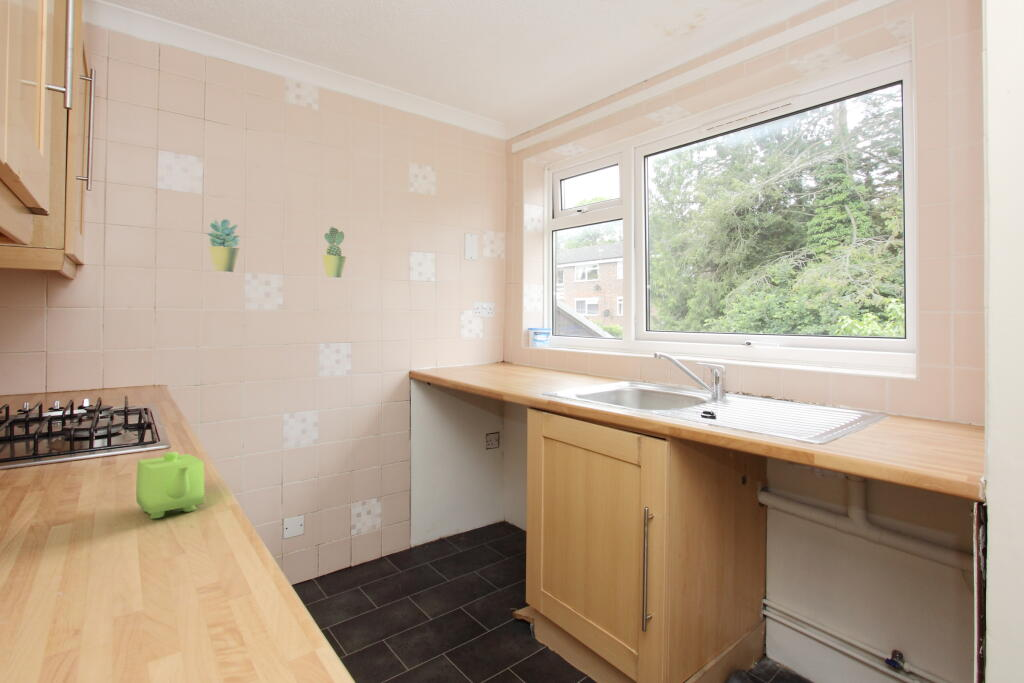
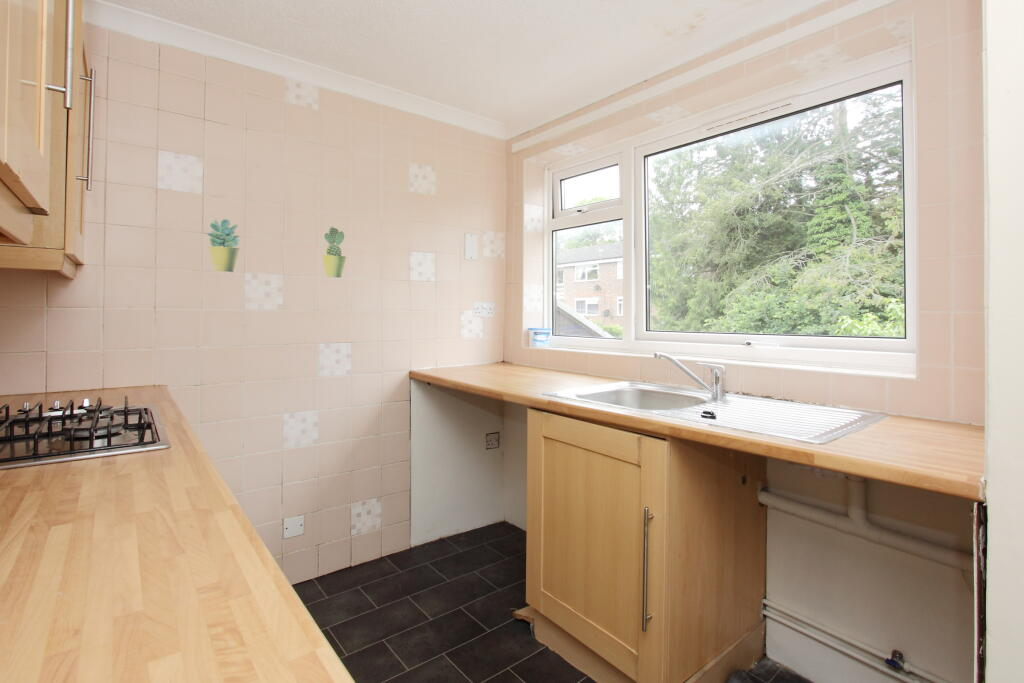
- teapot (171, 482)
